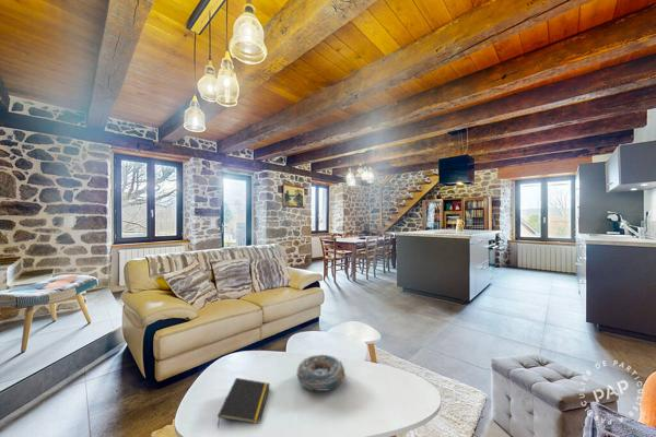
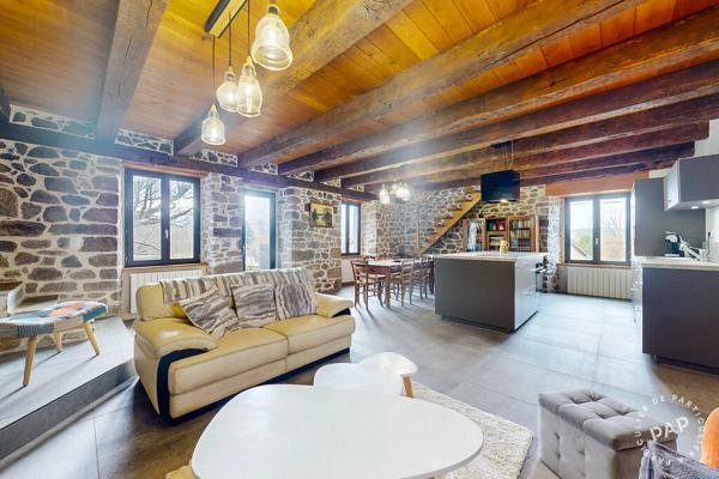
- decorative bowl (323, 371)
- notepad (246, 398)
